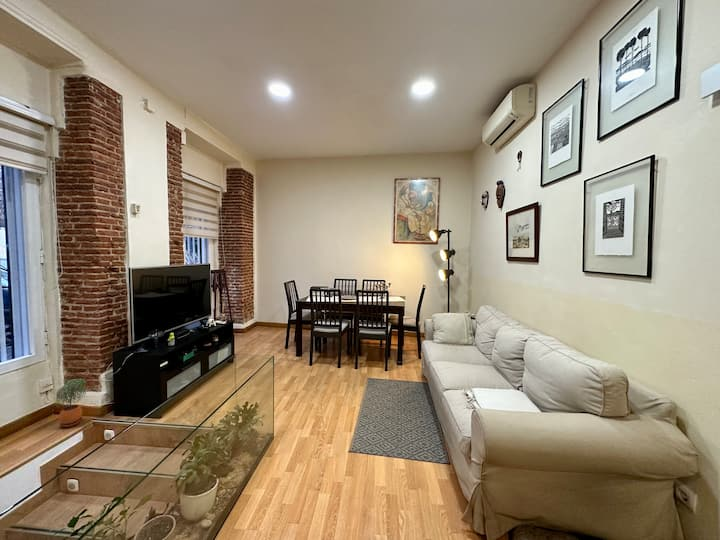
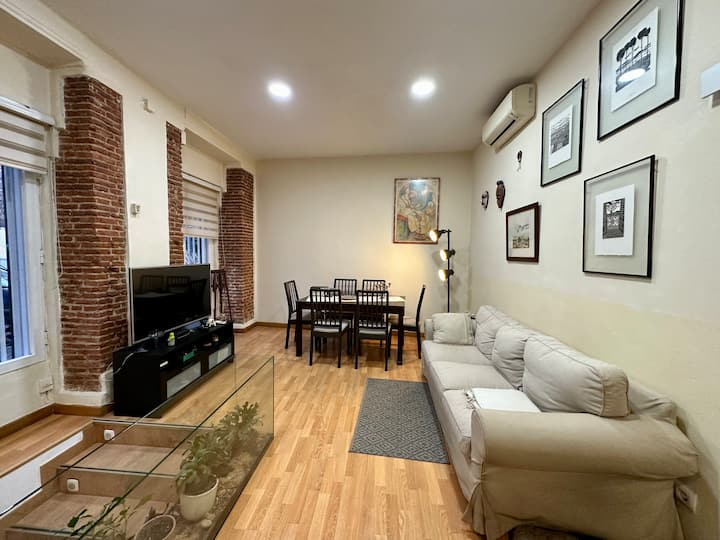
- potted plant (70, 401)
